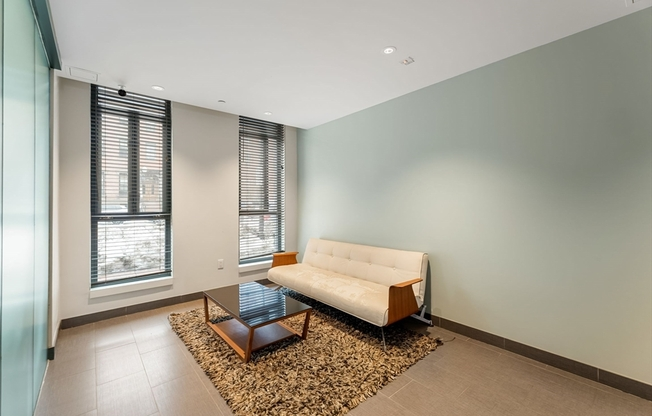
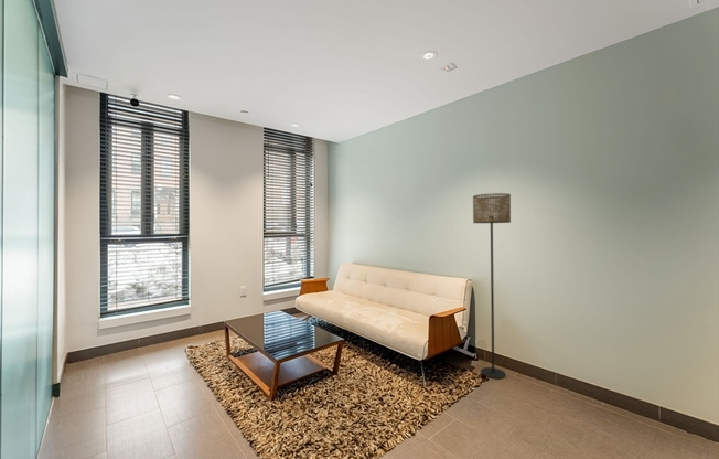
+ floor lamp (492, 284)
